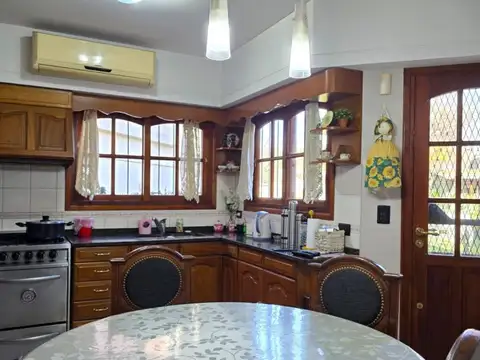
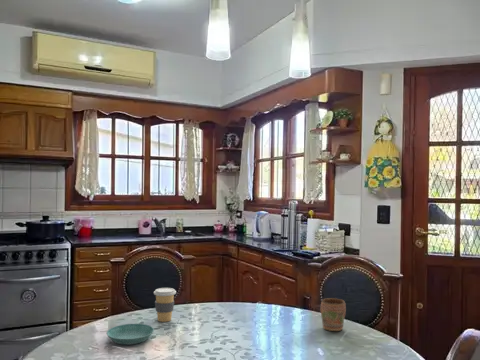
+ mug (333, 314)
+ coffee cup (164, 304)
+ saucer (130, 334)
